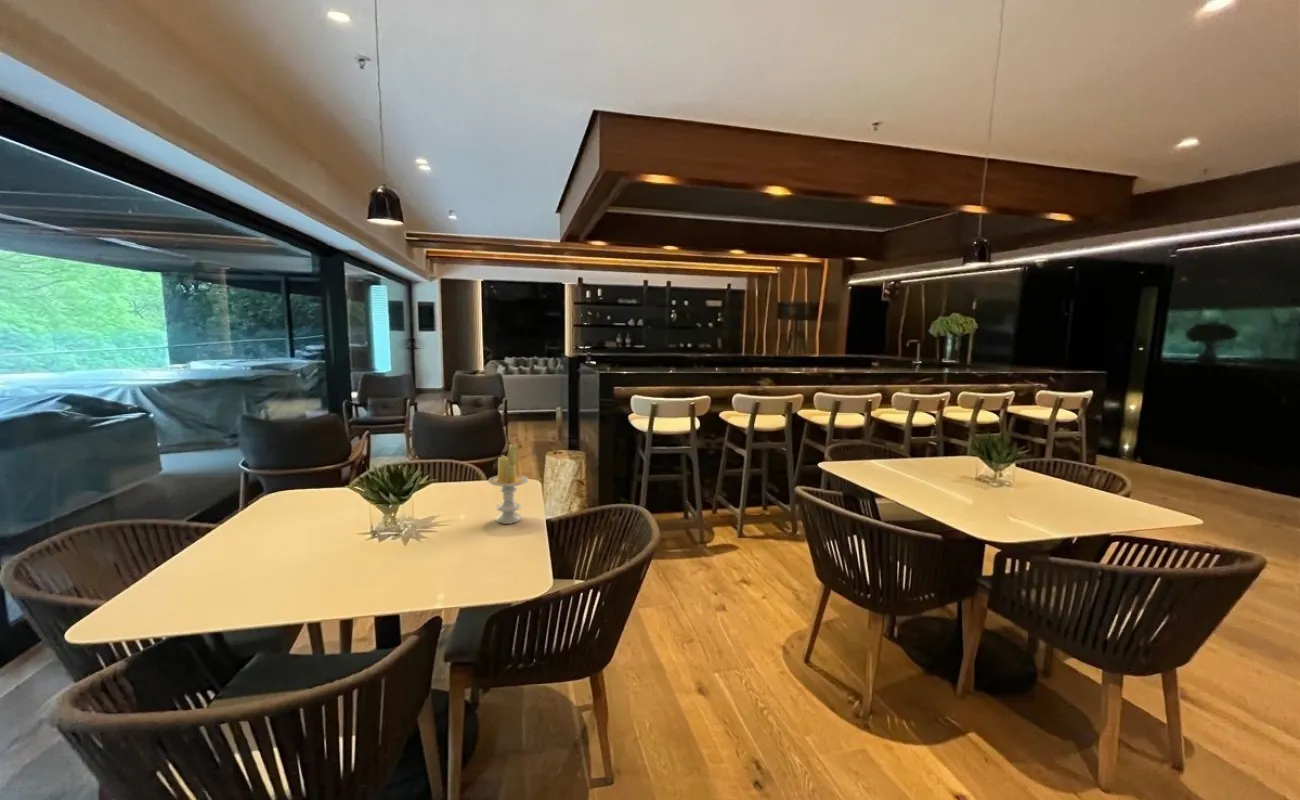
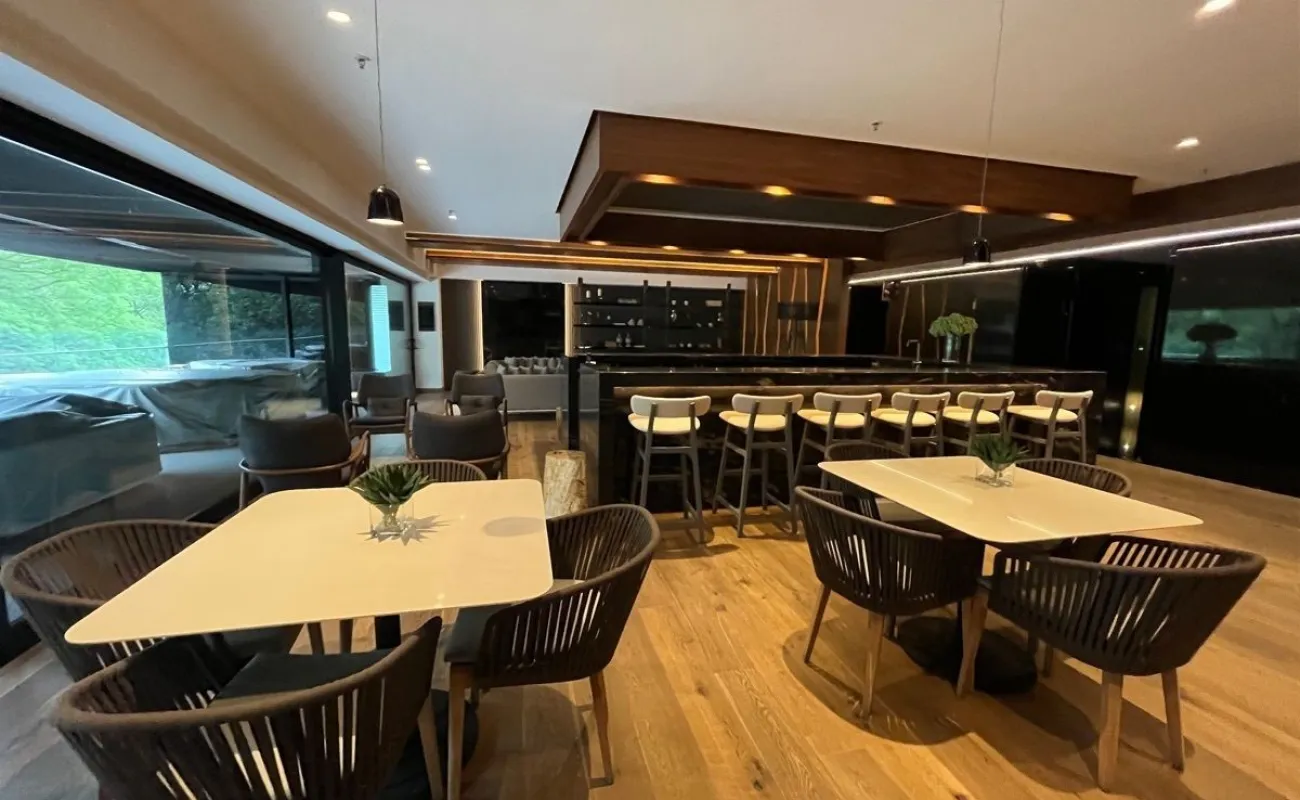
- candle (508, 482)
